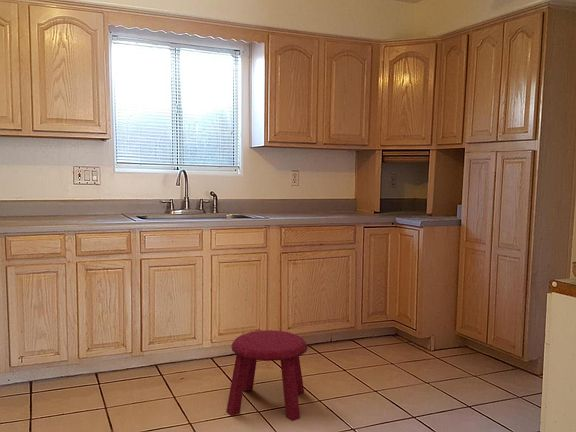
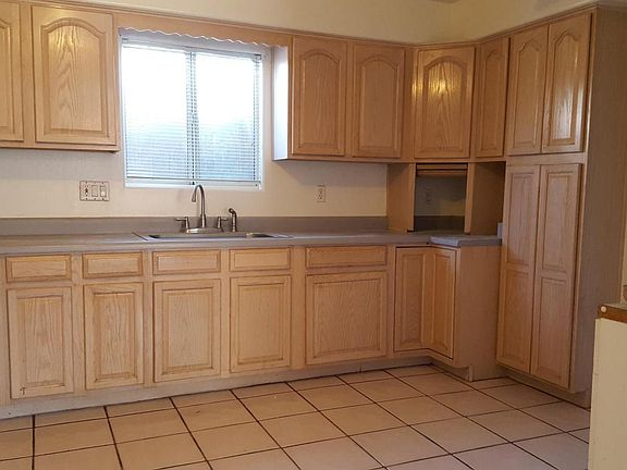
- stool (268, 360)
